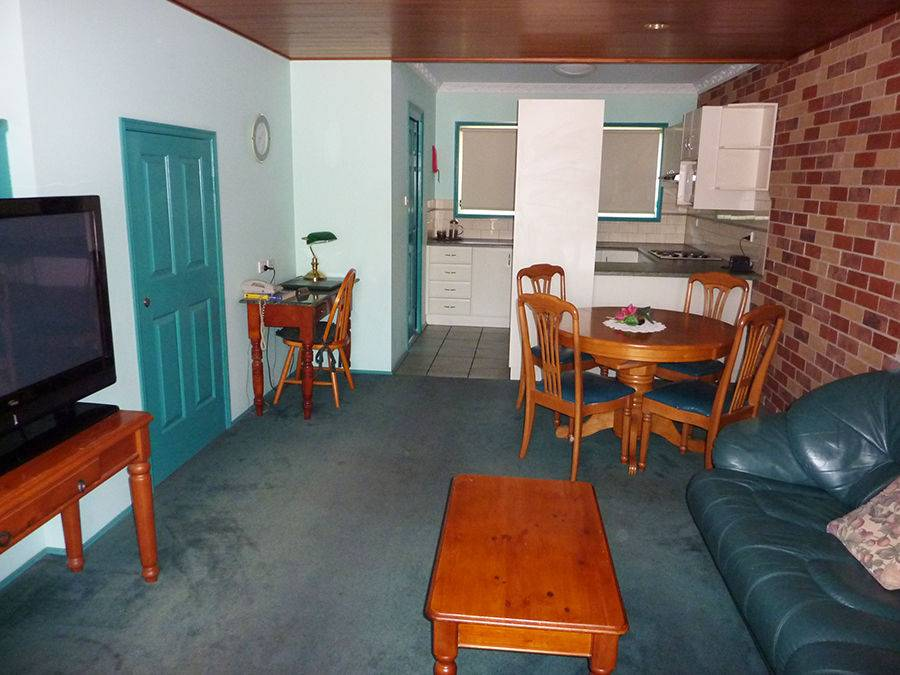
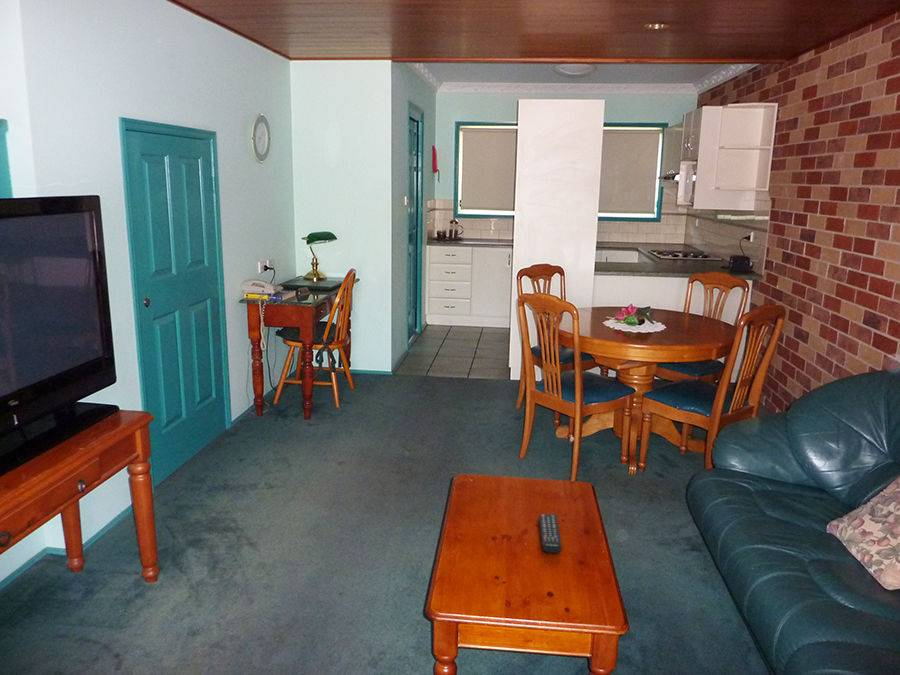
+ remote control (549, 531)
